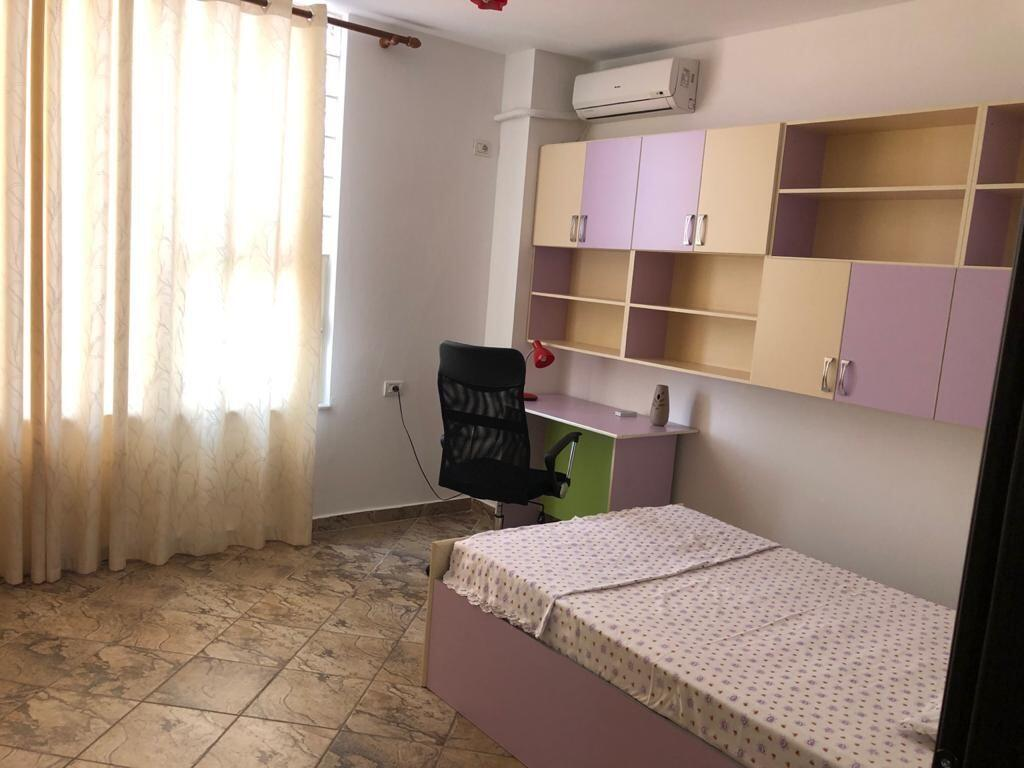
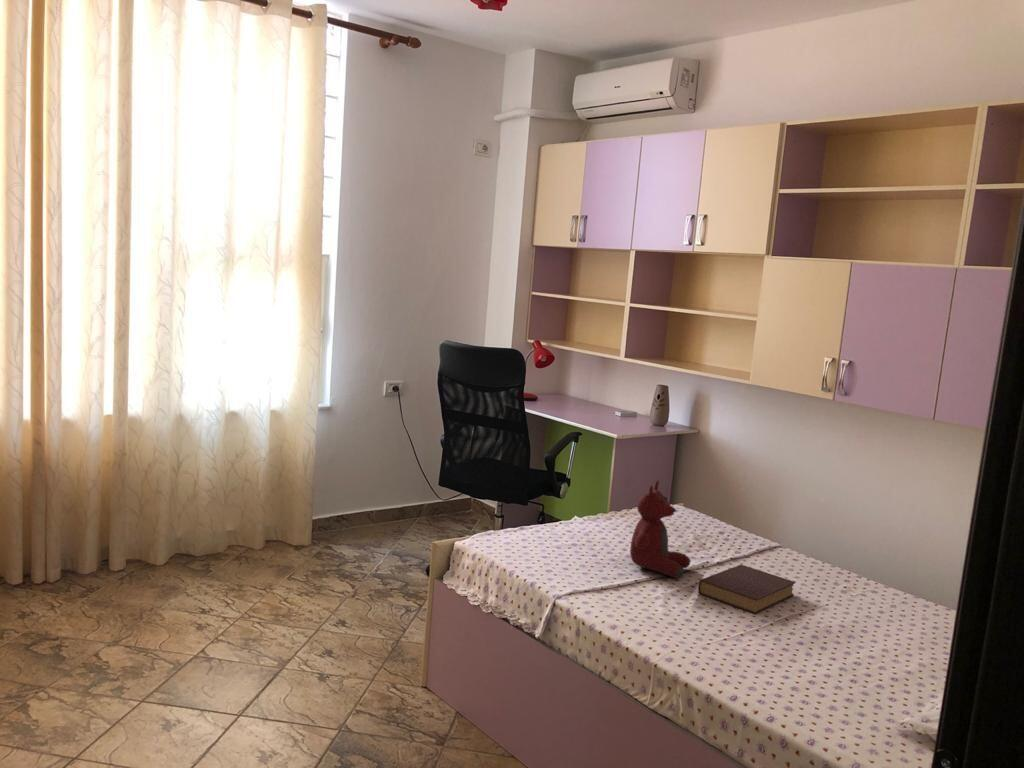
+ book (746, 587)
+ teddy bear (662, 527)
